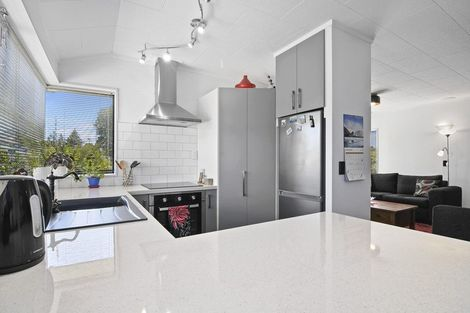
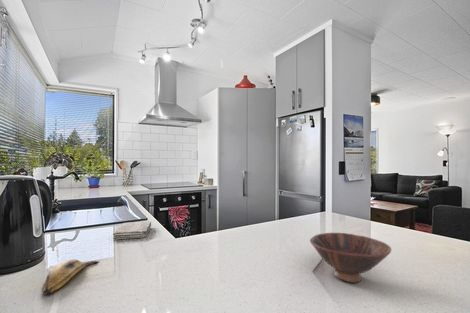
+ bowl (348, 259)
+ washcloth (133, 229)
+ banana (68, 270)
